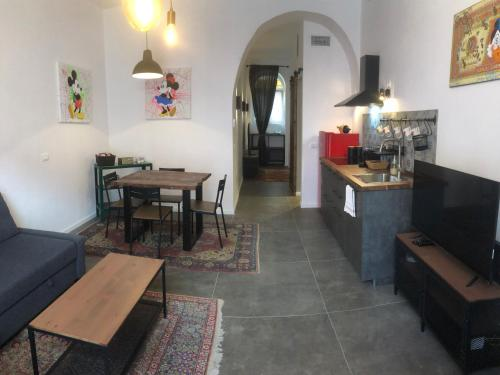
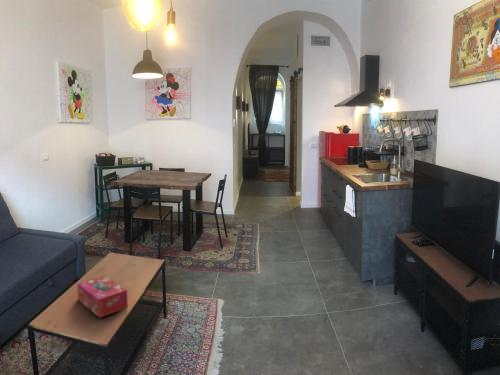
+ tissue box (101, 295)
